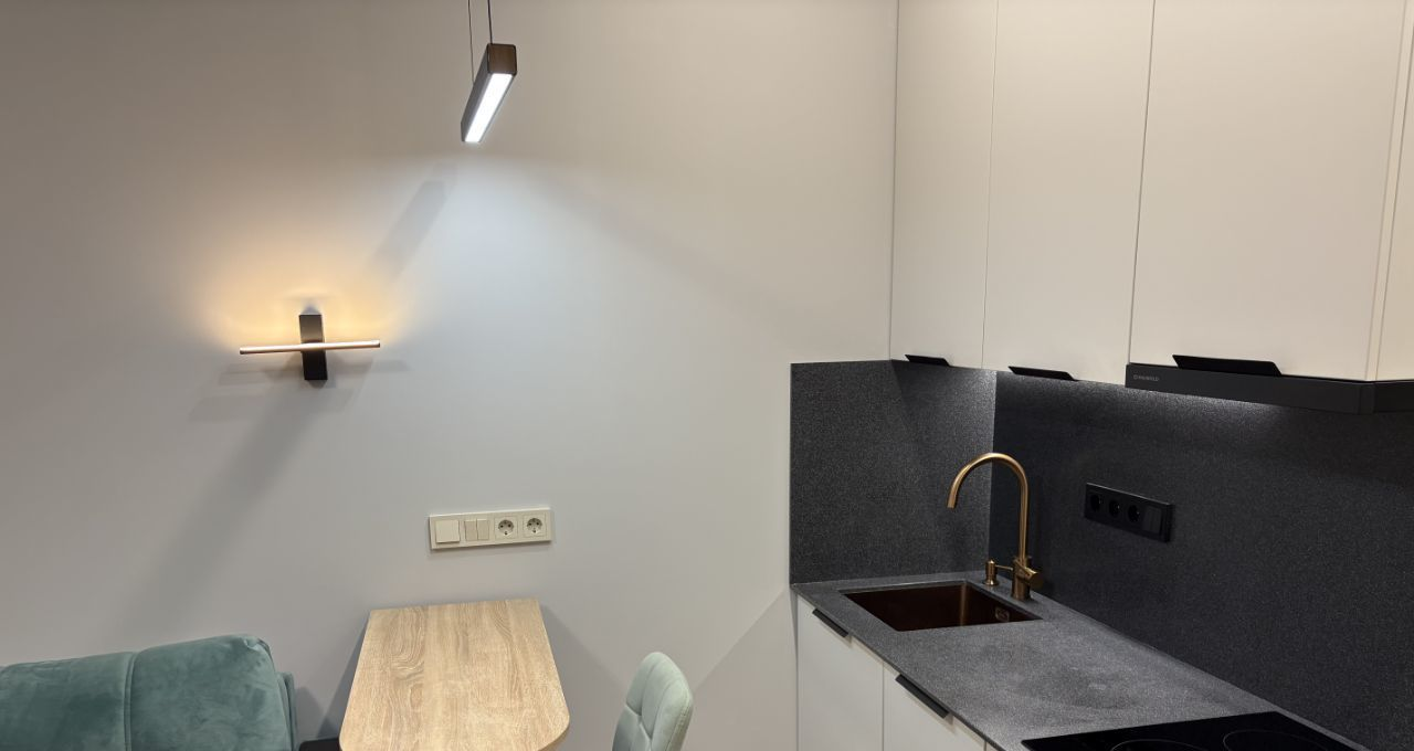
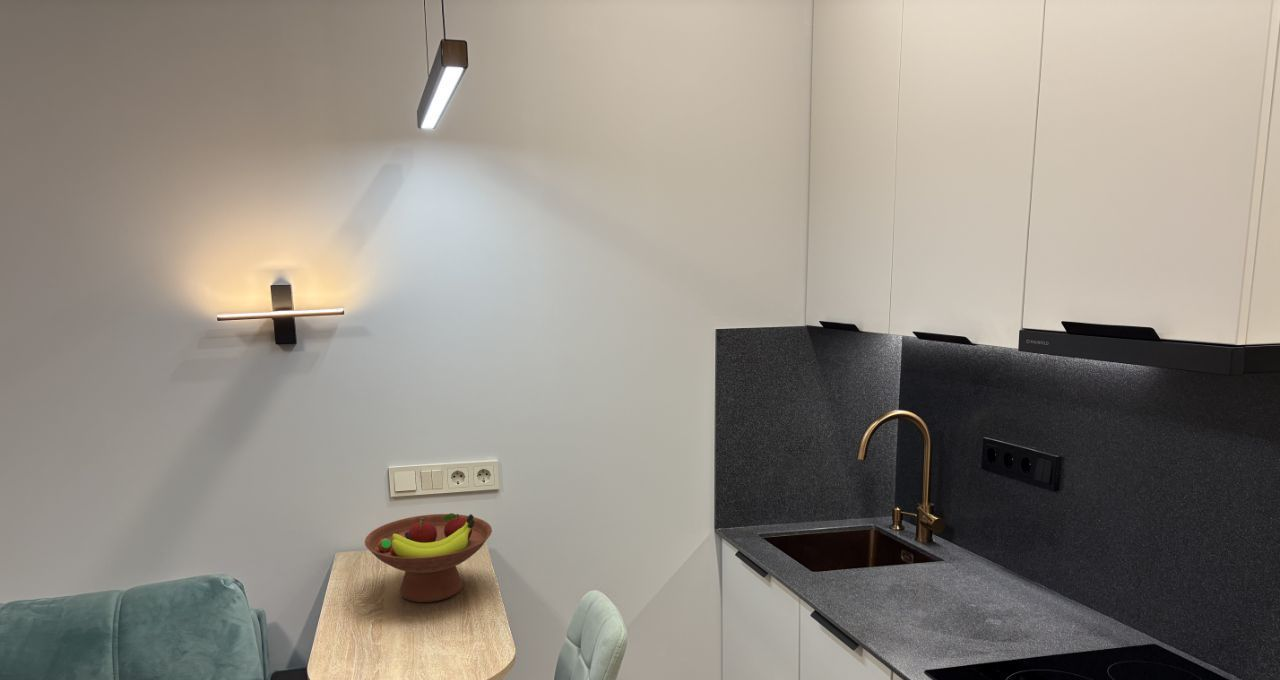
+ fruit bowl (430, 551)
